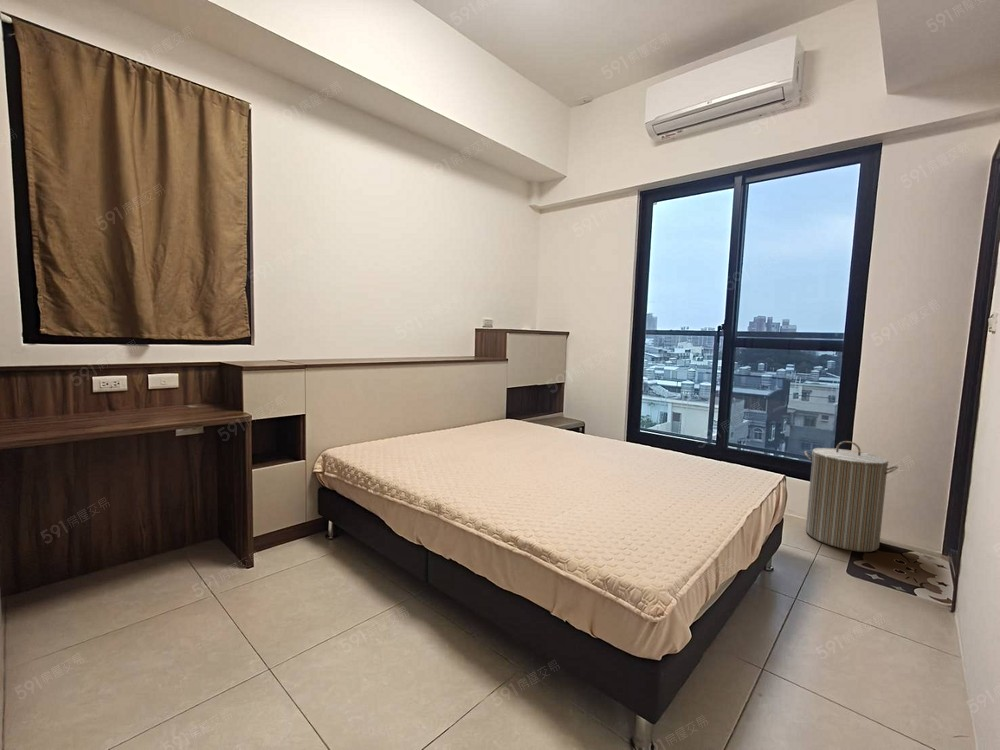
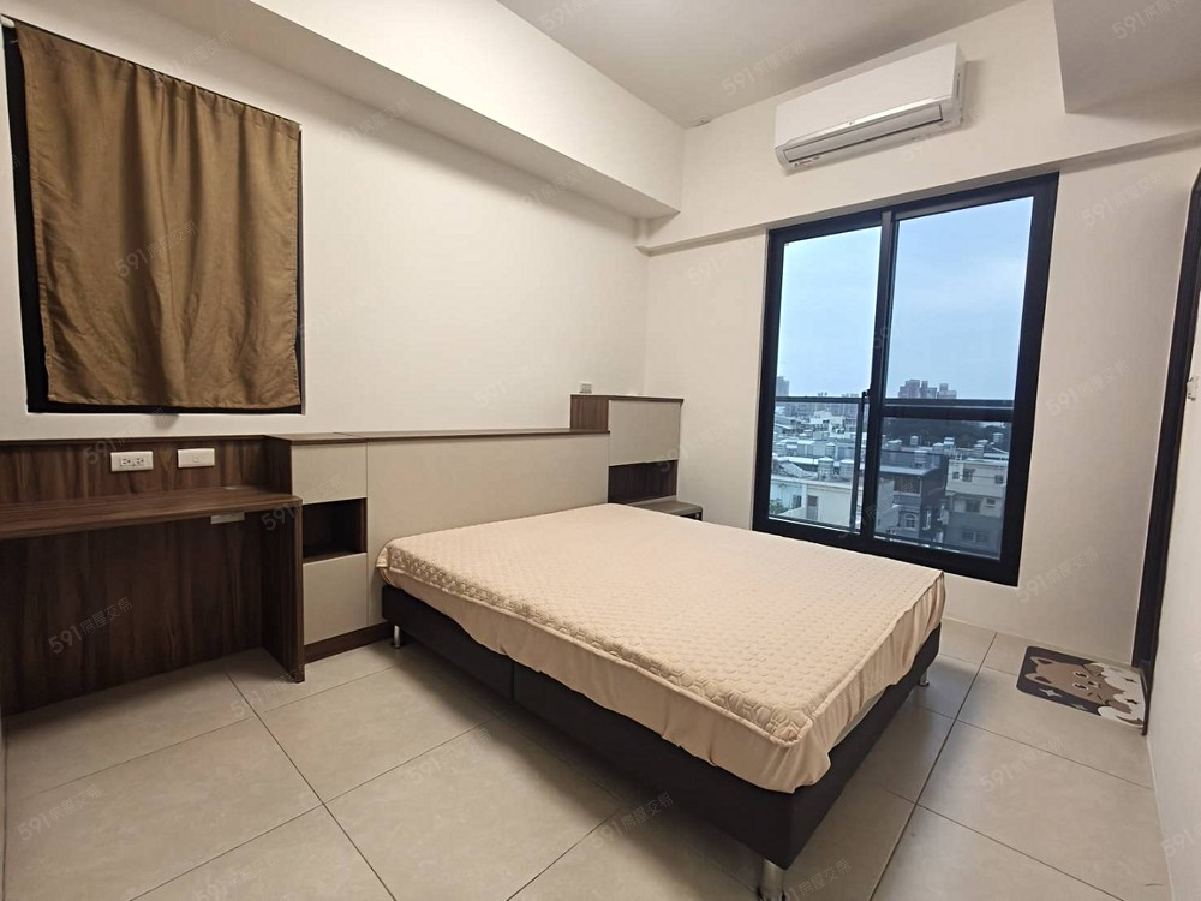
- laundry hamper (845, 490)
